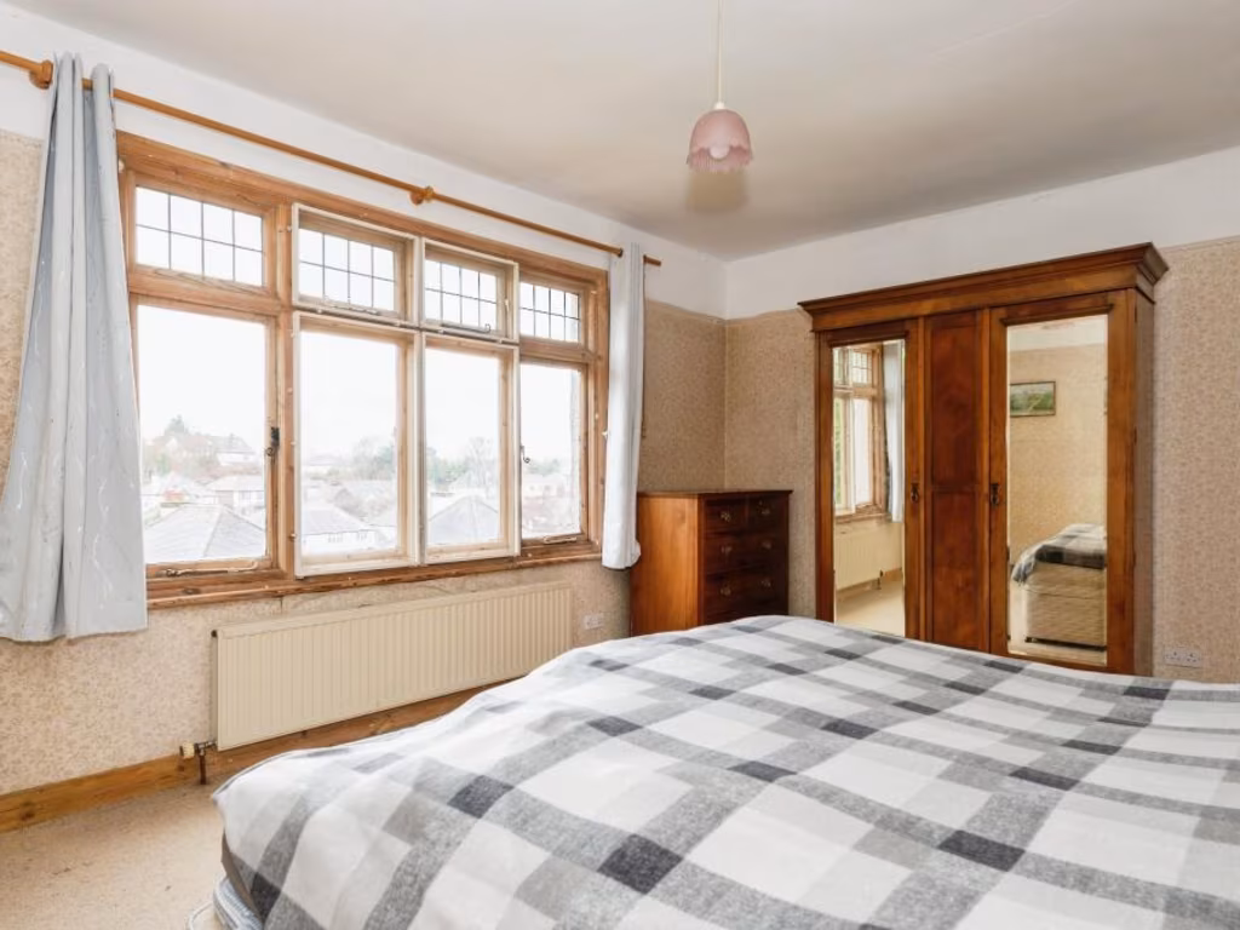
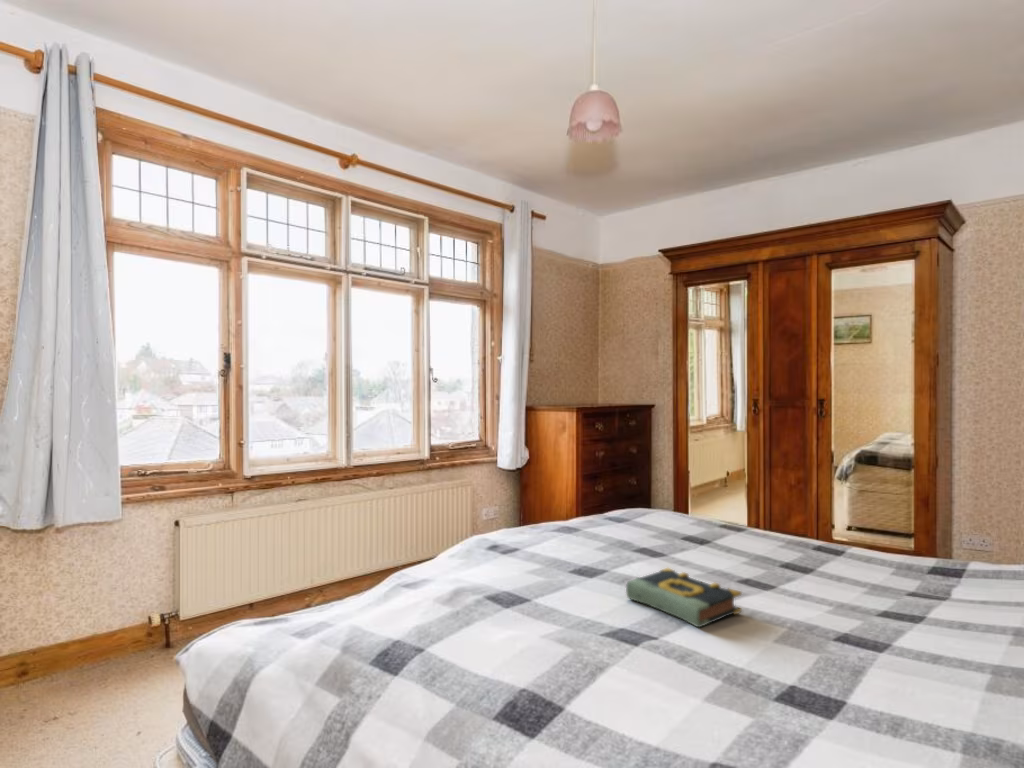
+ book (675, 592)
